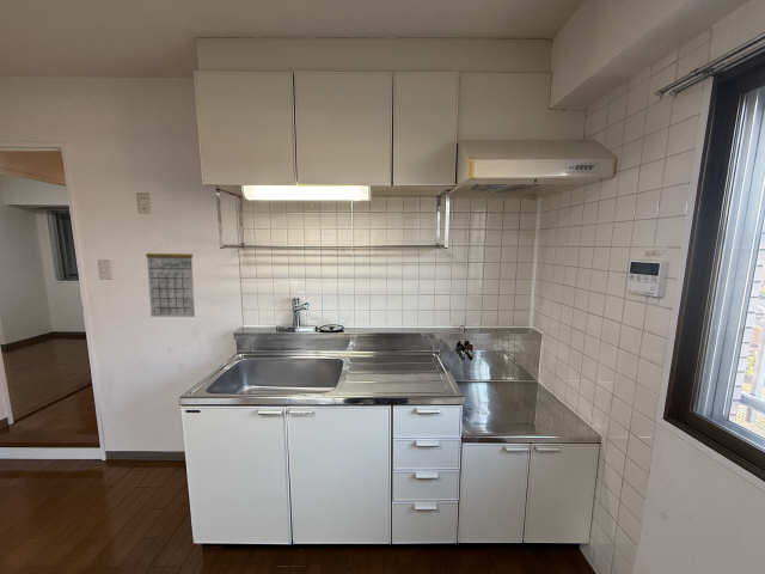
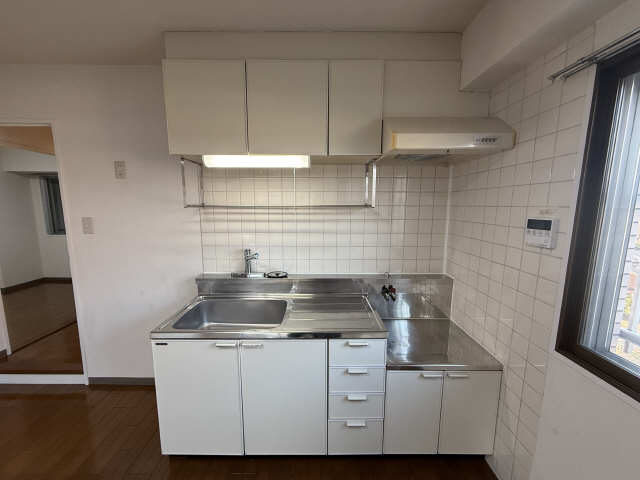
- calendar (171, 277)
